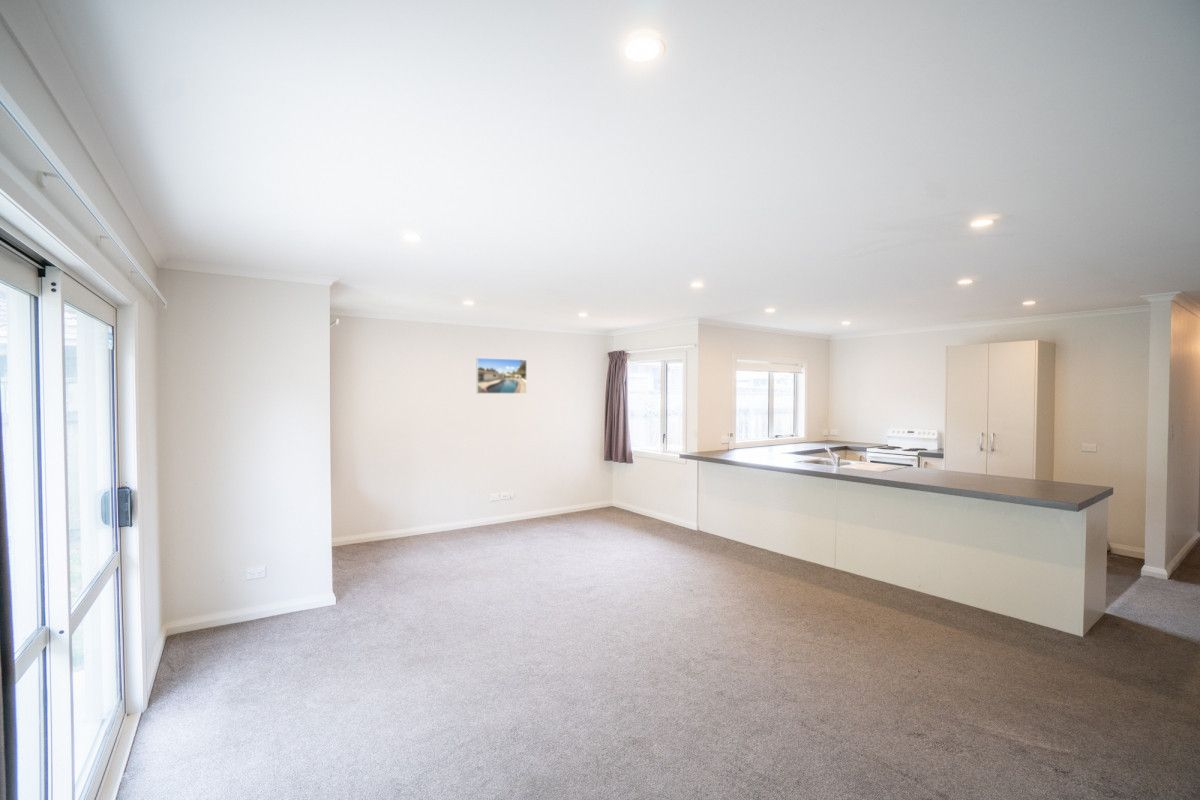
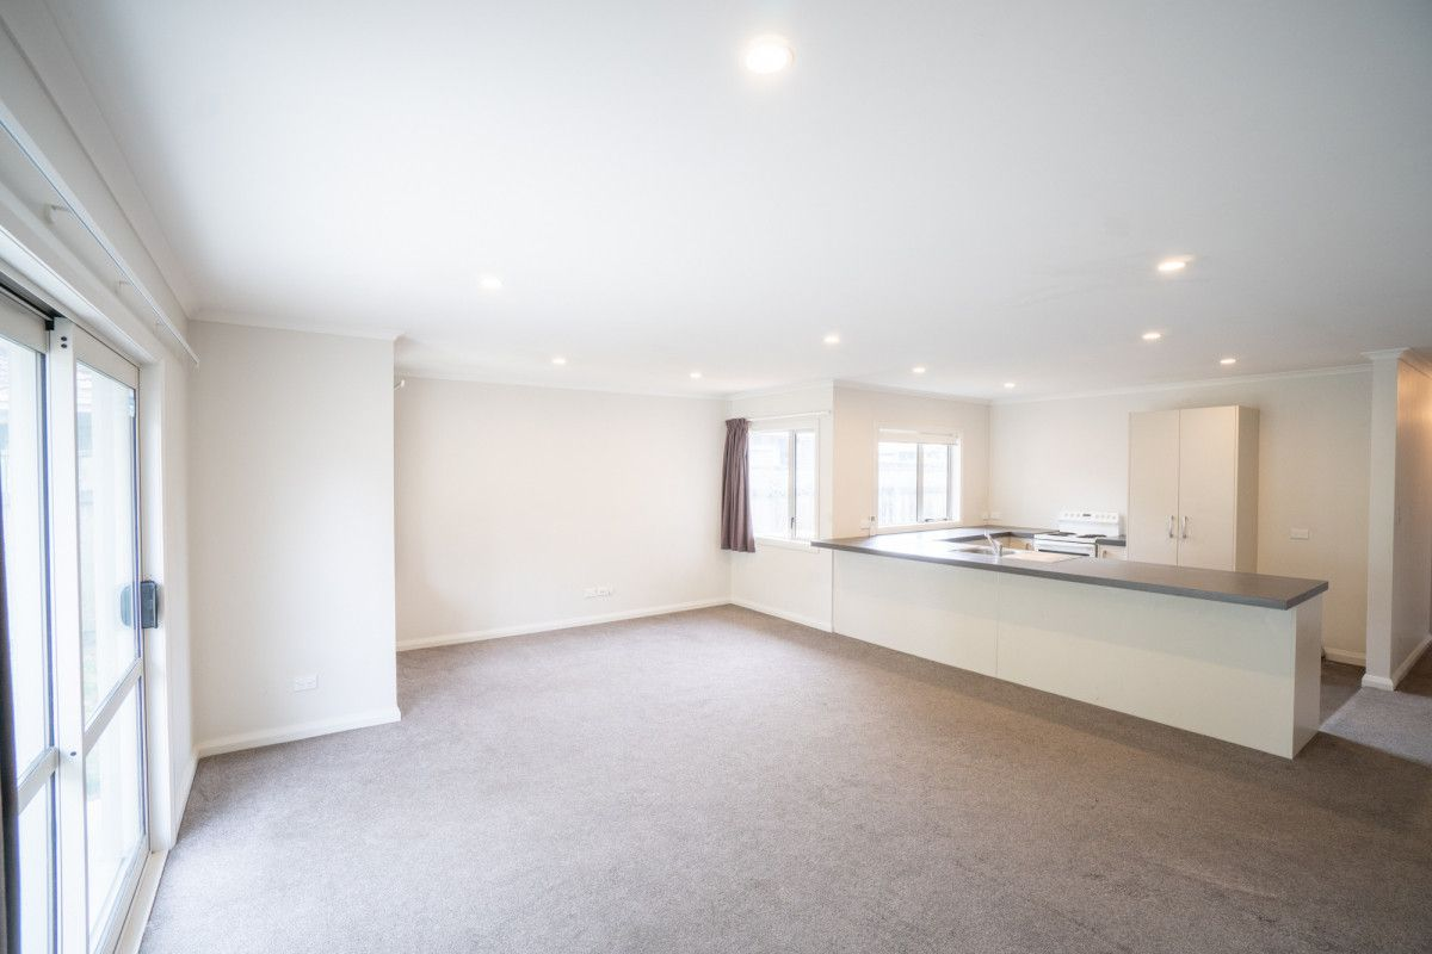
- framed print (502, 376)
